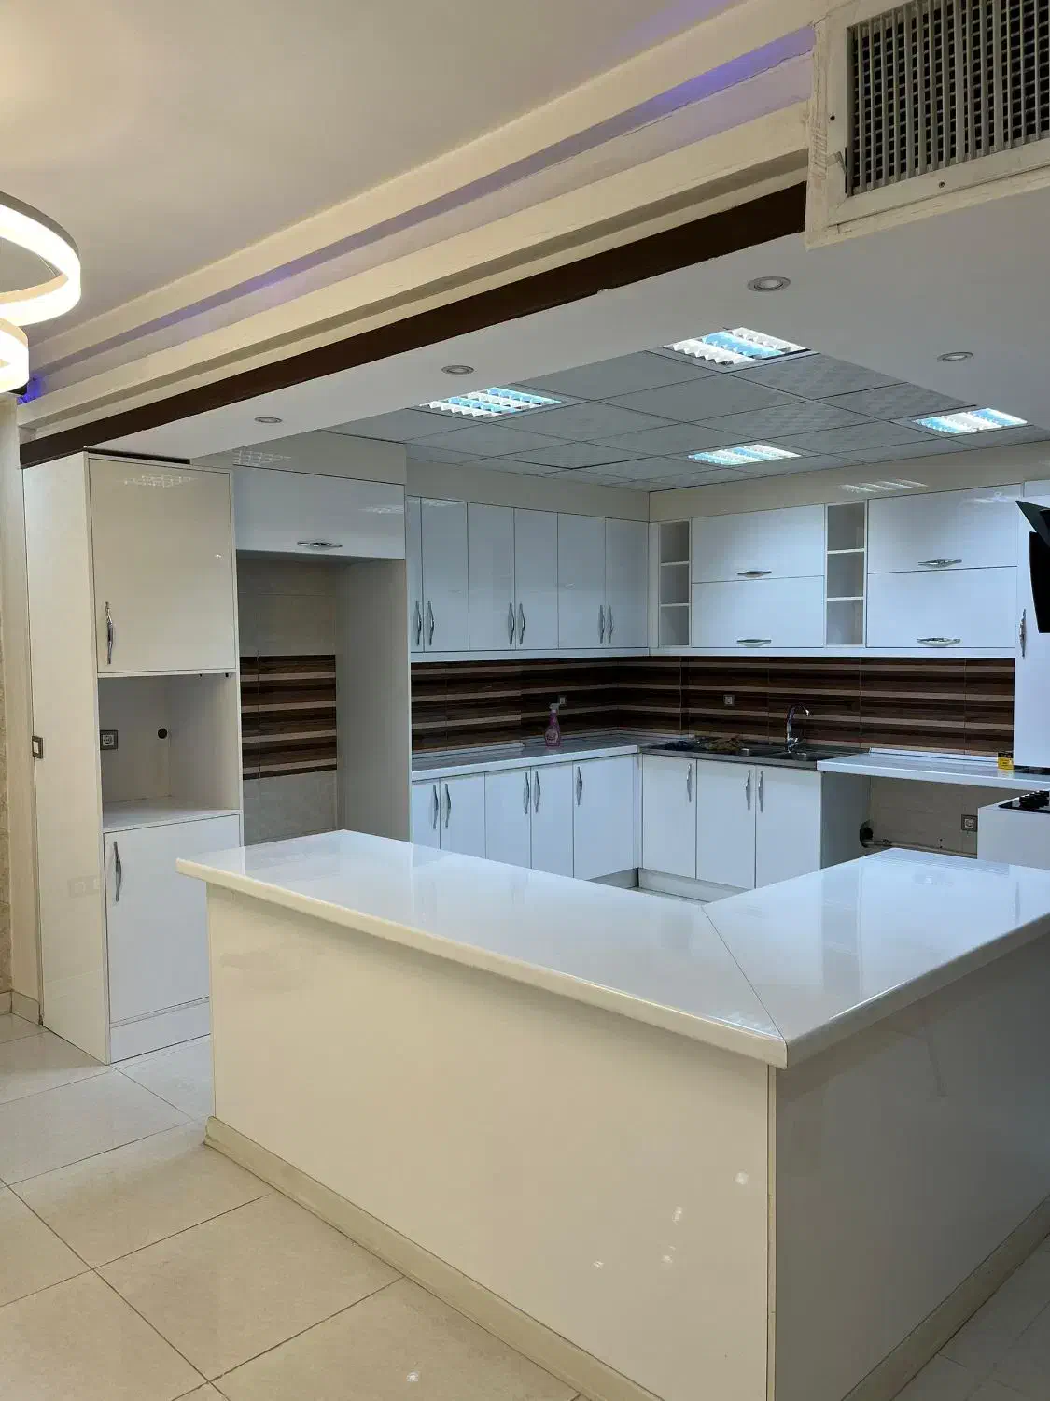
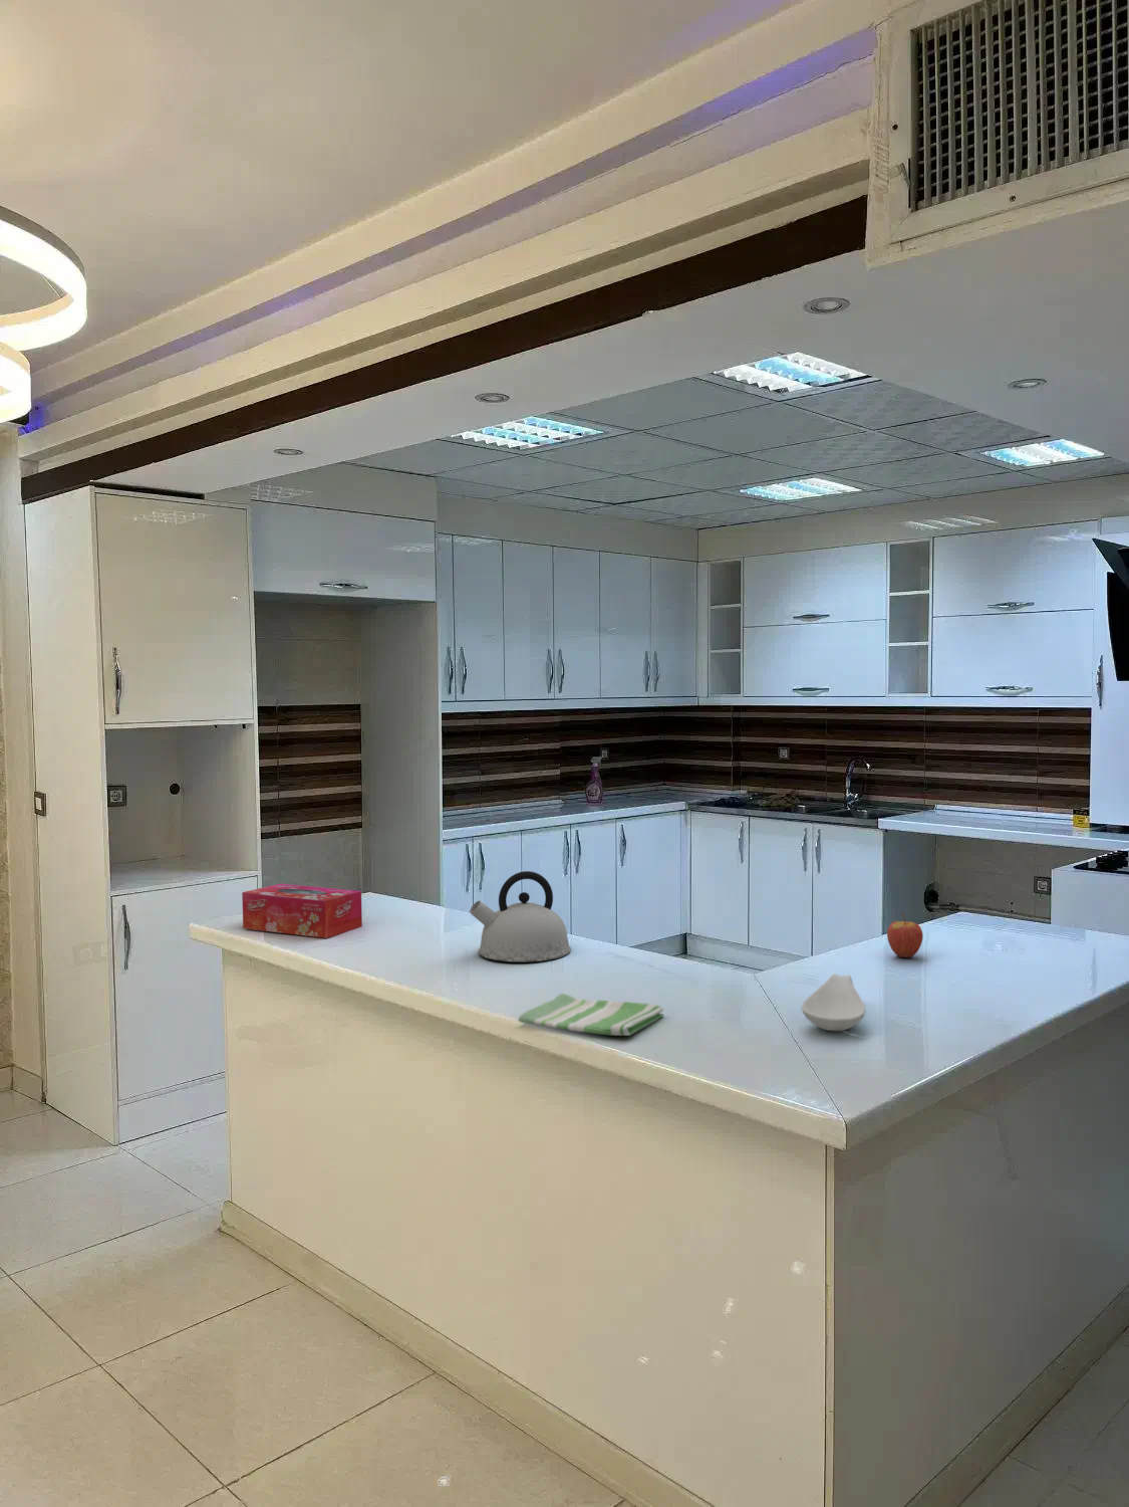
+ spoon rest (836, 999)
+ fruit (904, 935)
+ kettle (519, 911)
+ dish towel (592, 1013)
+ tissue box (302, 909)
